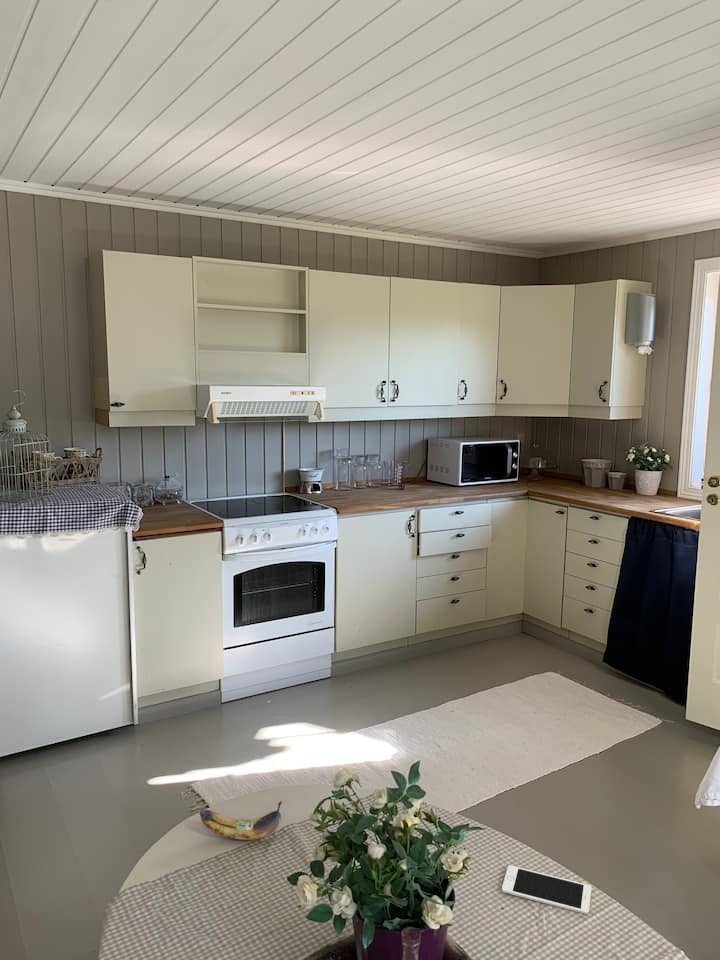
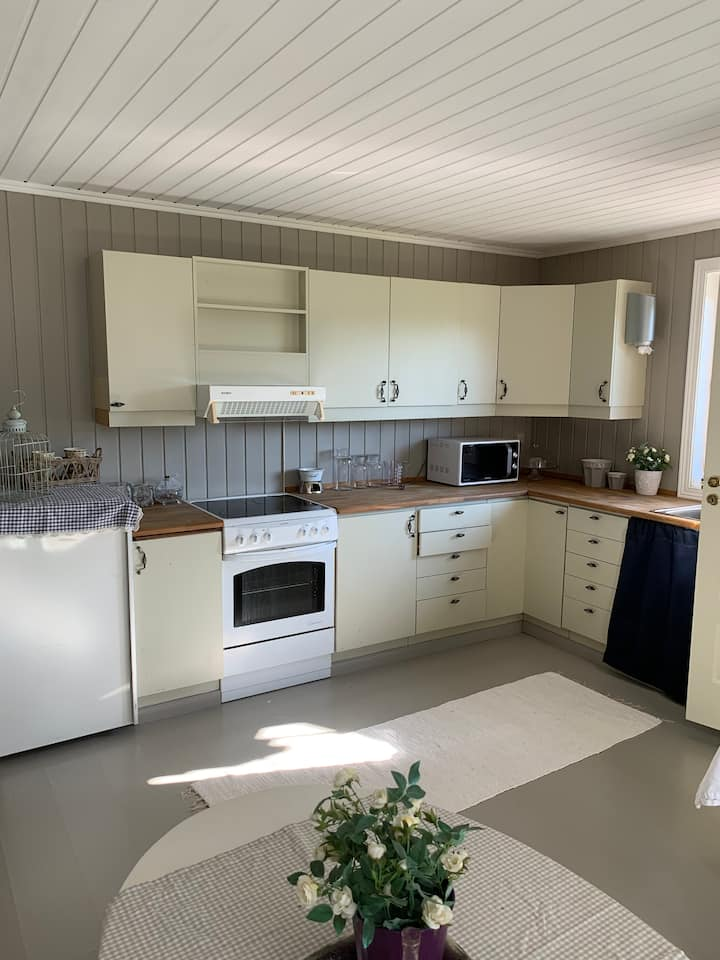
- cell phone (546, 888)
- banana (239, 819)
